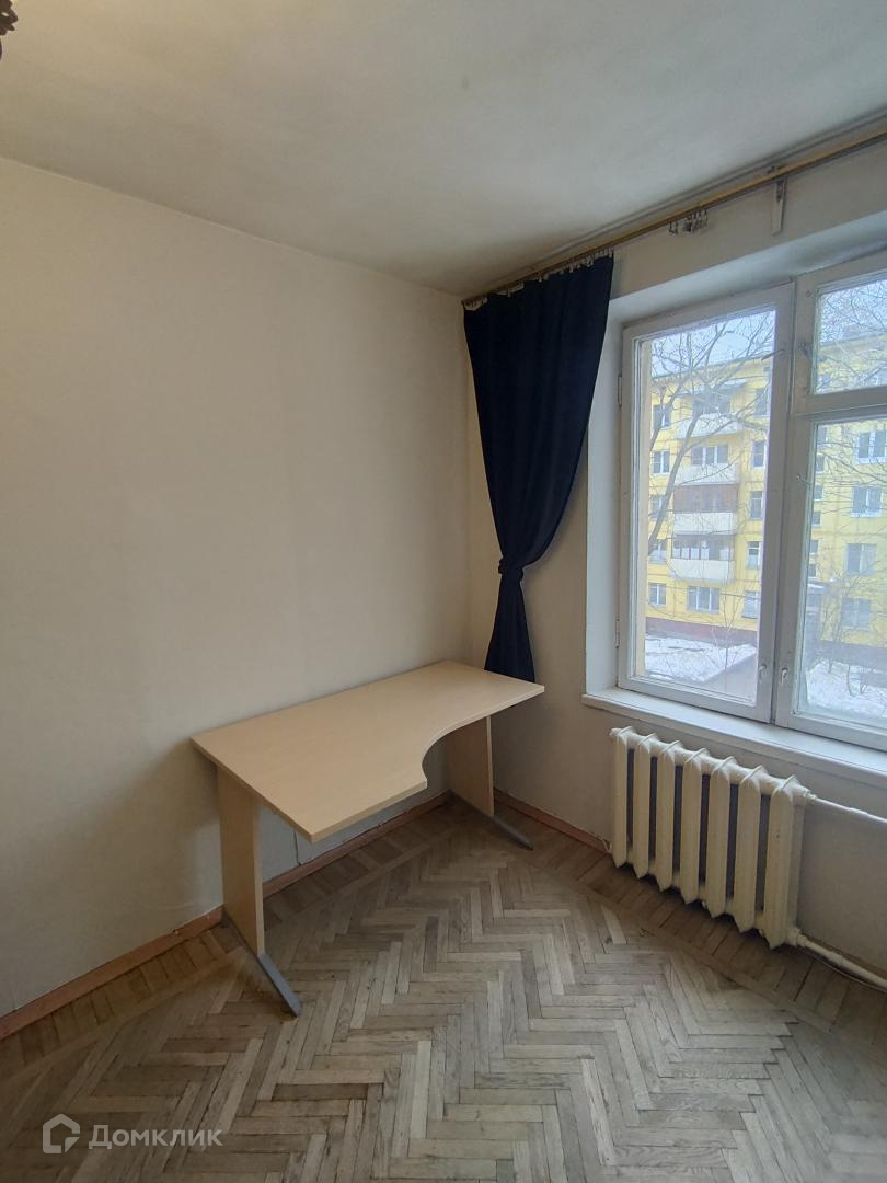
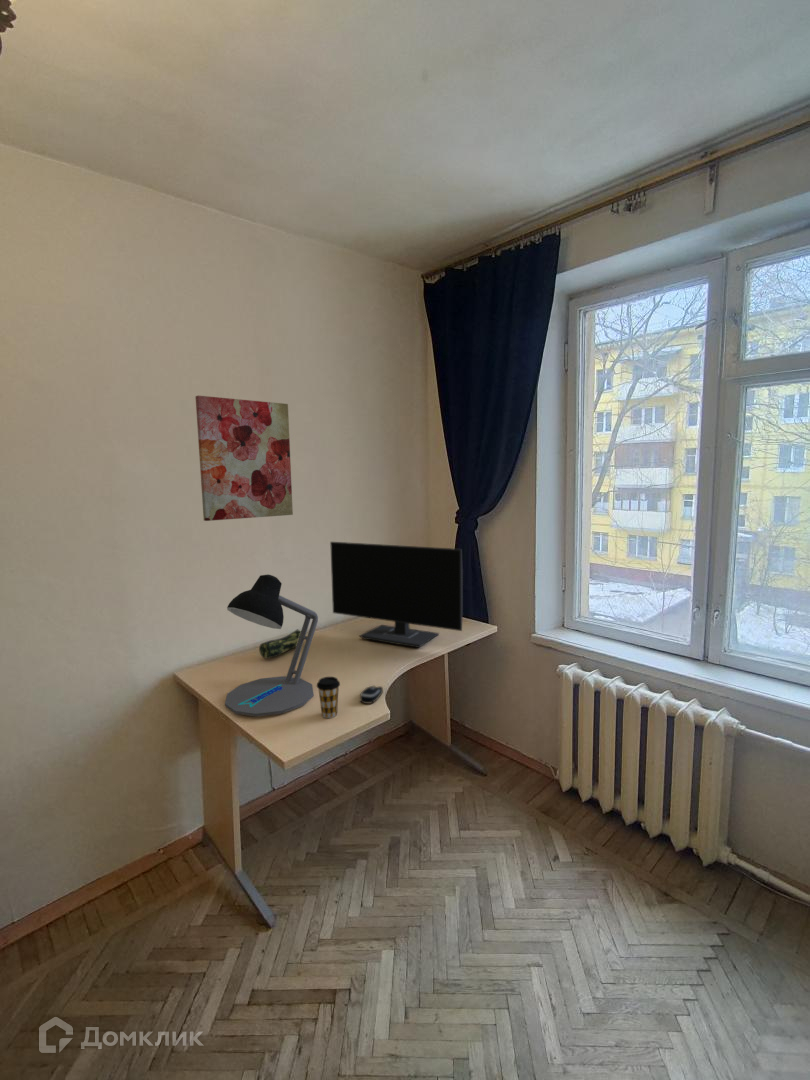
+ desk lamp (276, 628)
+ coffee cup (328, 697)
+ wall art (247, 459)
+ pencil case (283, 643)
+ monitor (398, 591)
+ computer mouse (371, 692)
